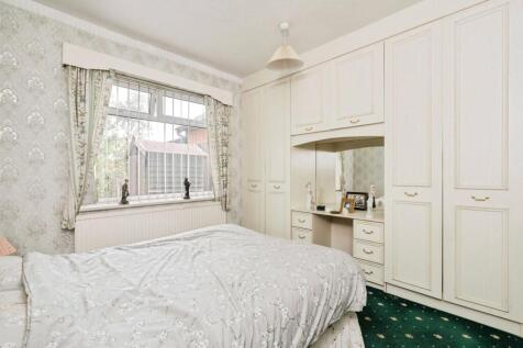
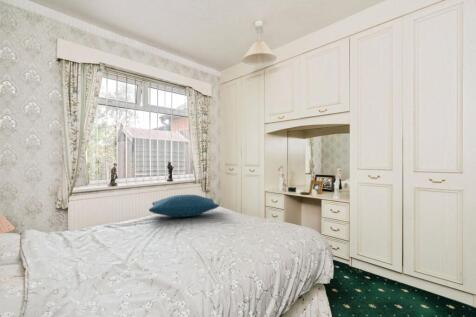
+ pillow (184, 205)
